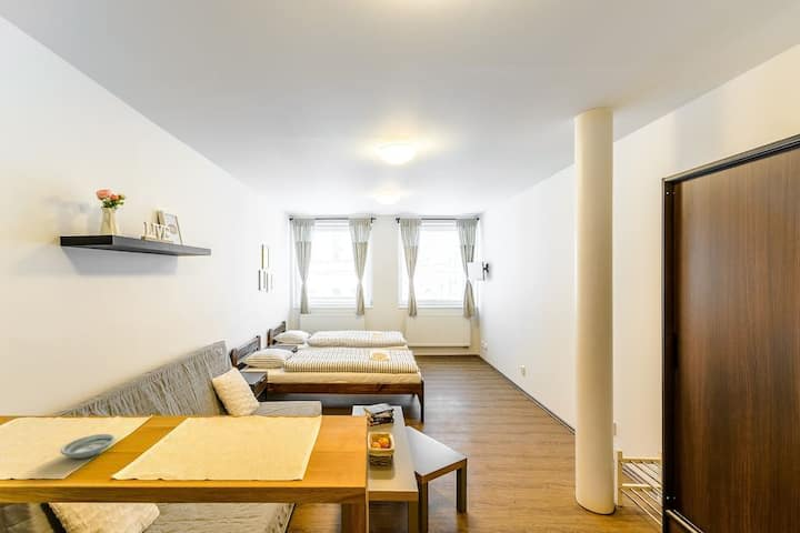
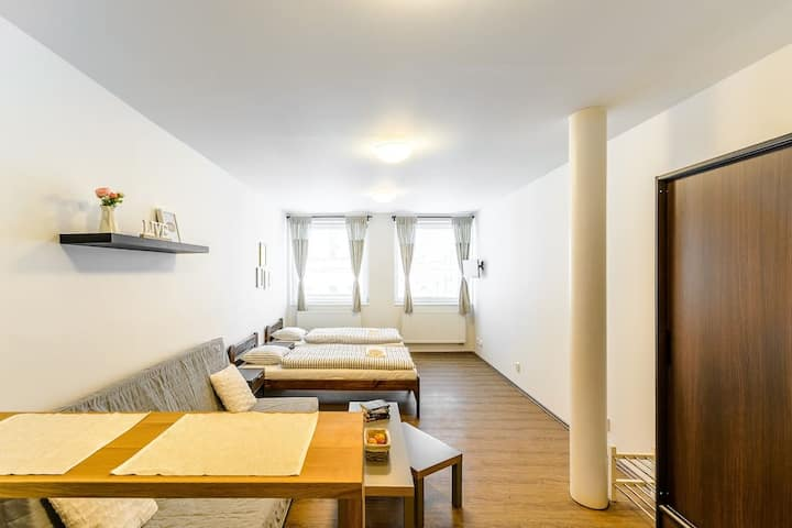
- saucer (88, 447)
